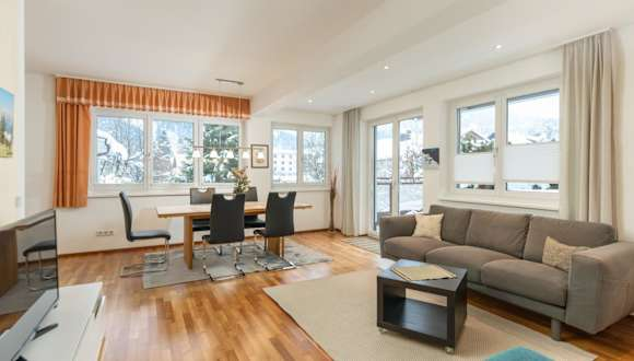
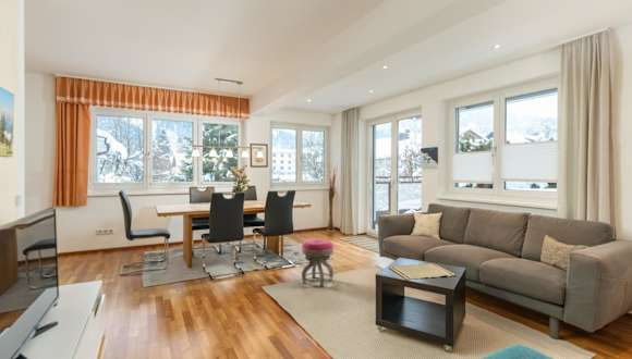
+ stool (317, 261)
